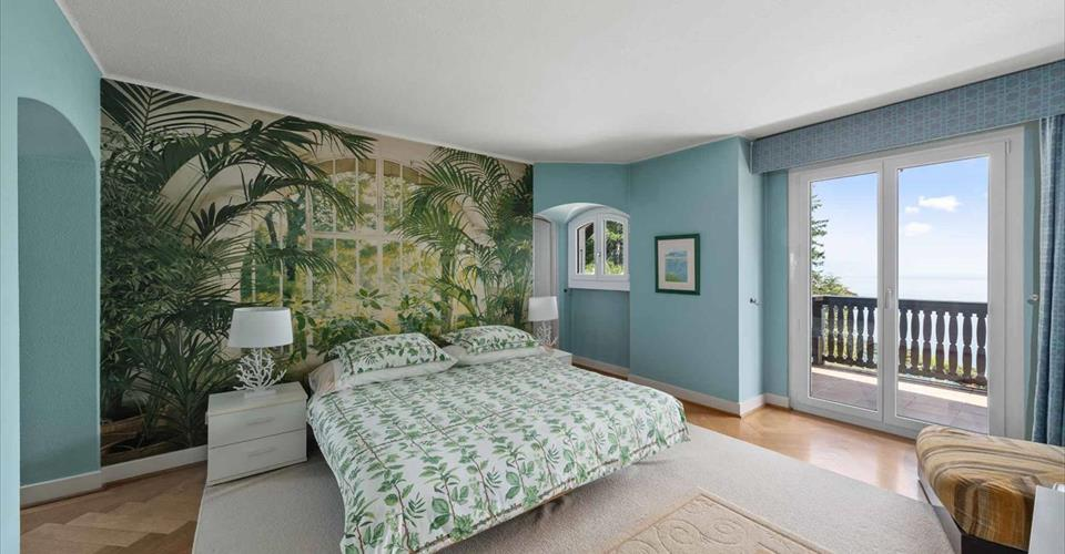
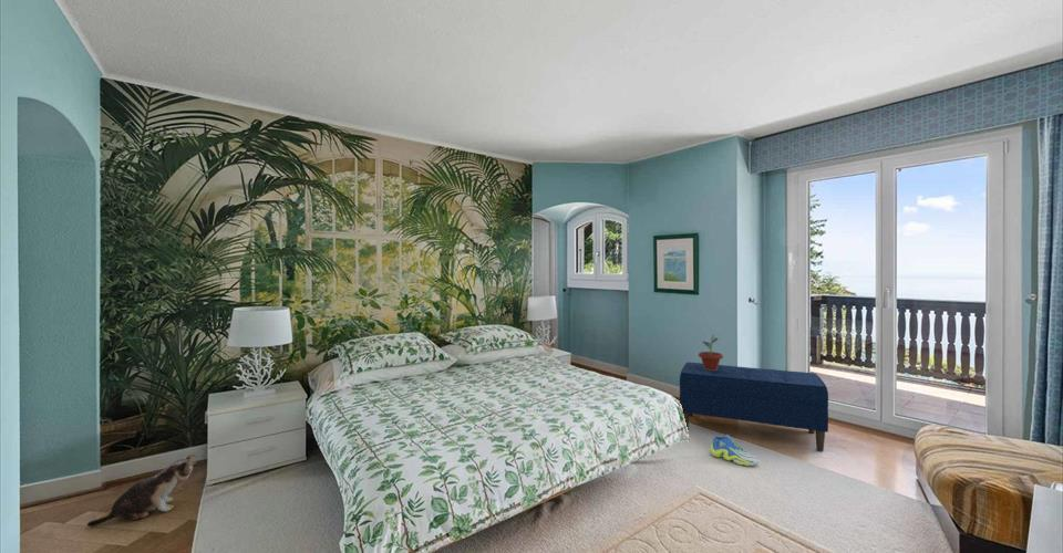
+ sneaker (733, 448)
+ bench (747, 401)
+ plush toy (145, 489)
+ potted plant (710, 351)
